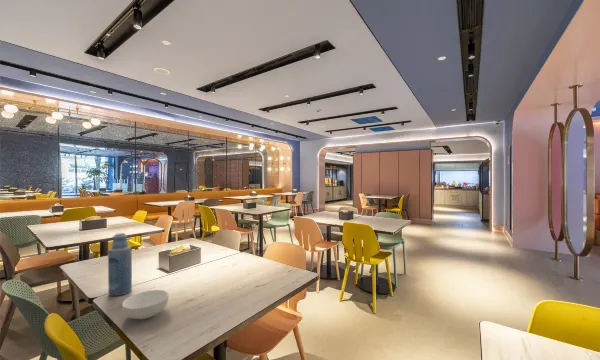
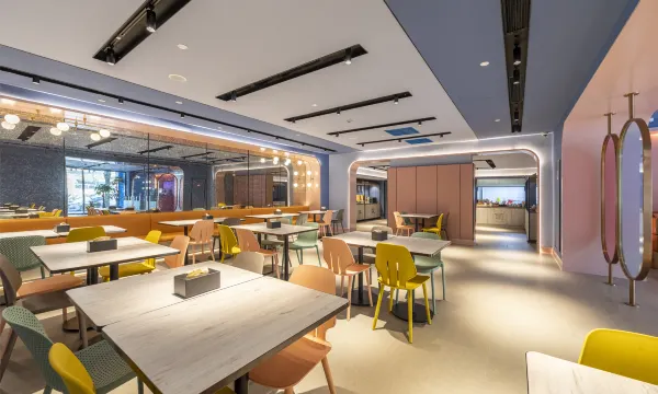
- bottle (120, 263)
- cereal bowl (146, 306)
